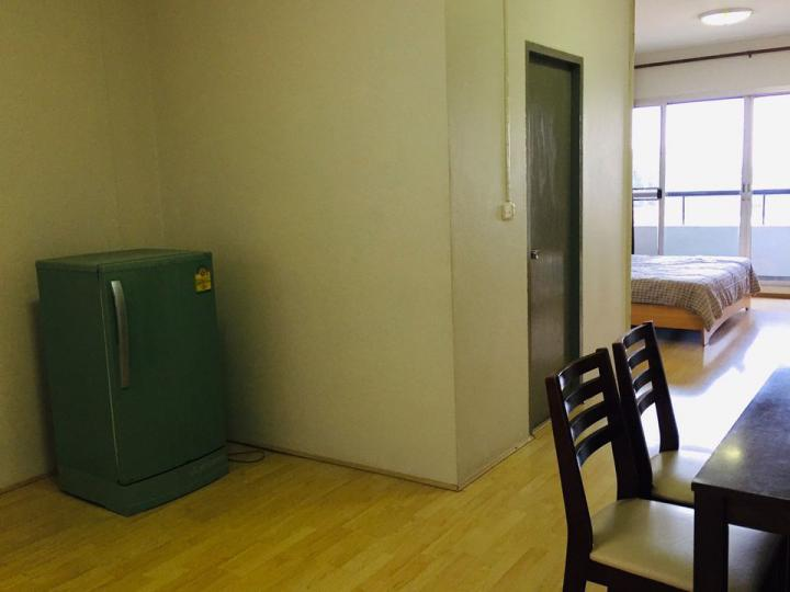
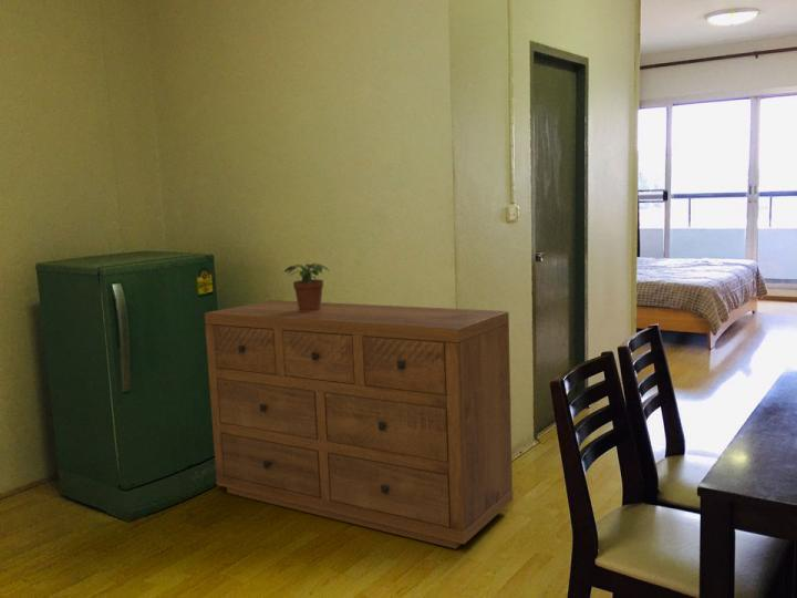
+ potted plant (308, 287)
+ dresser (352, 408)
